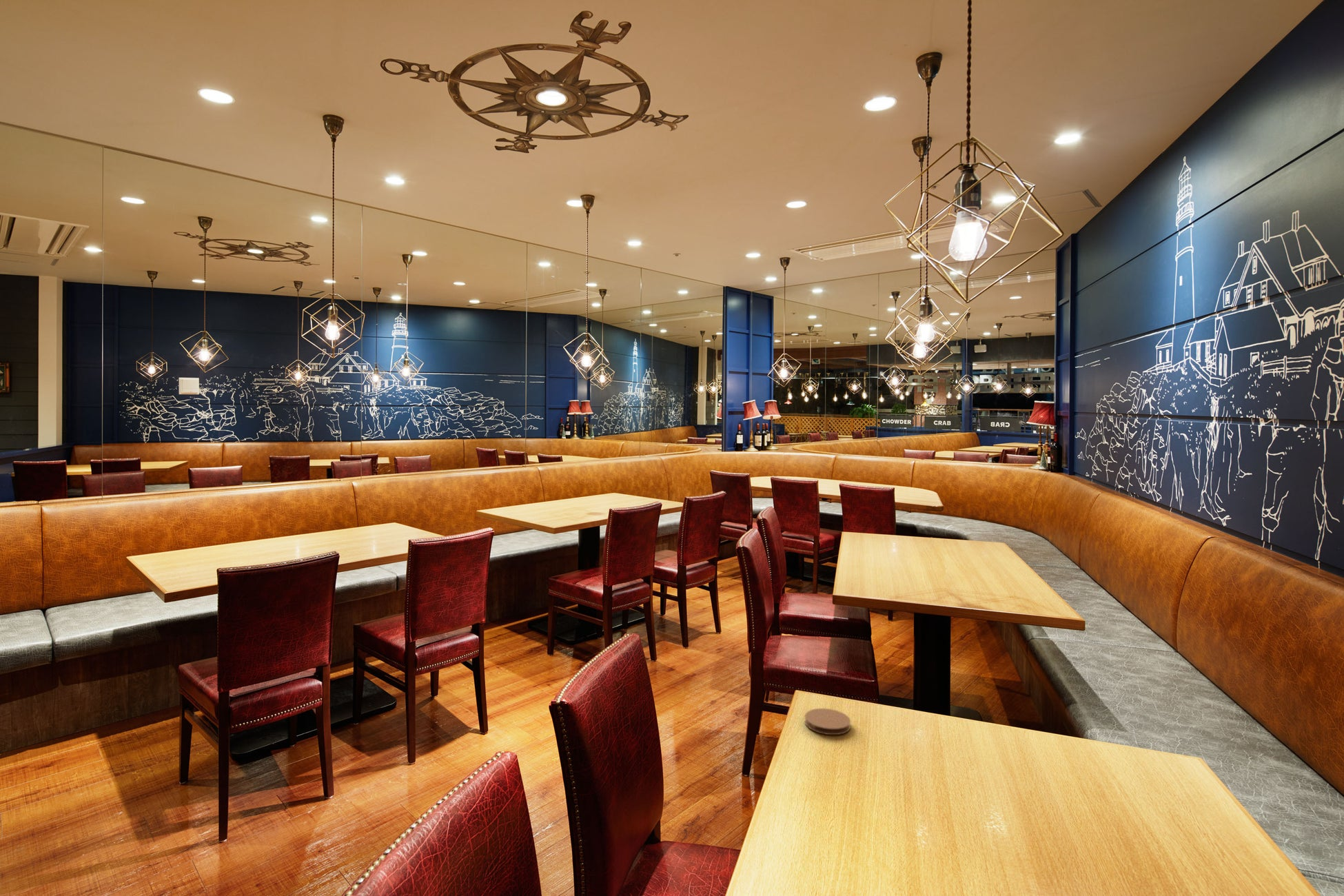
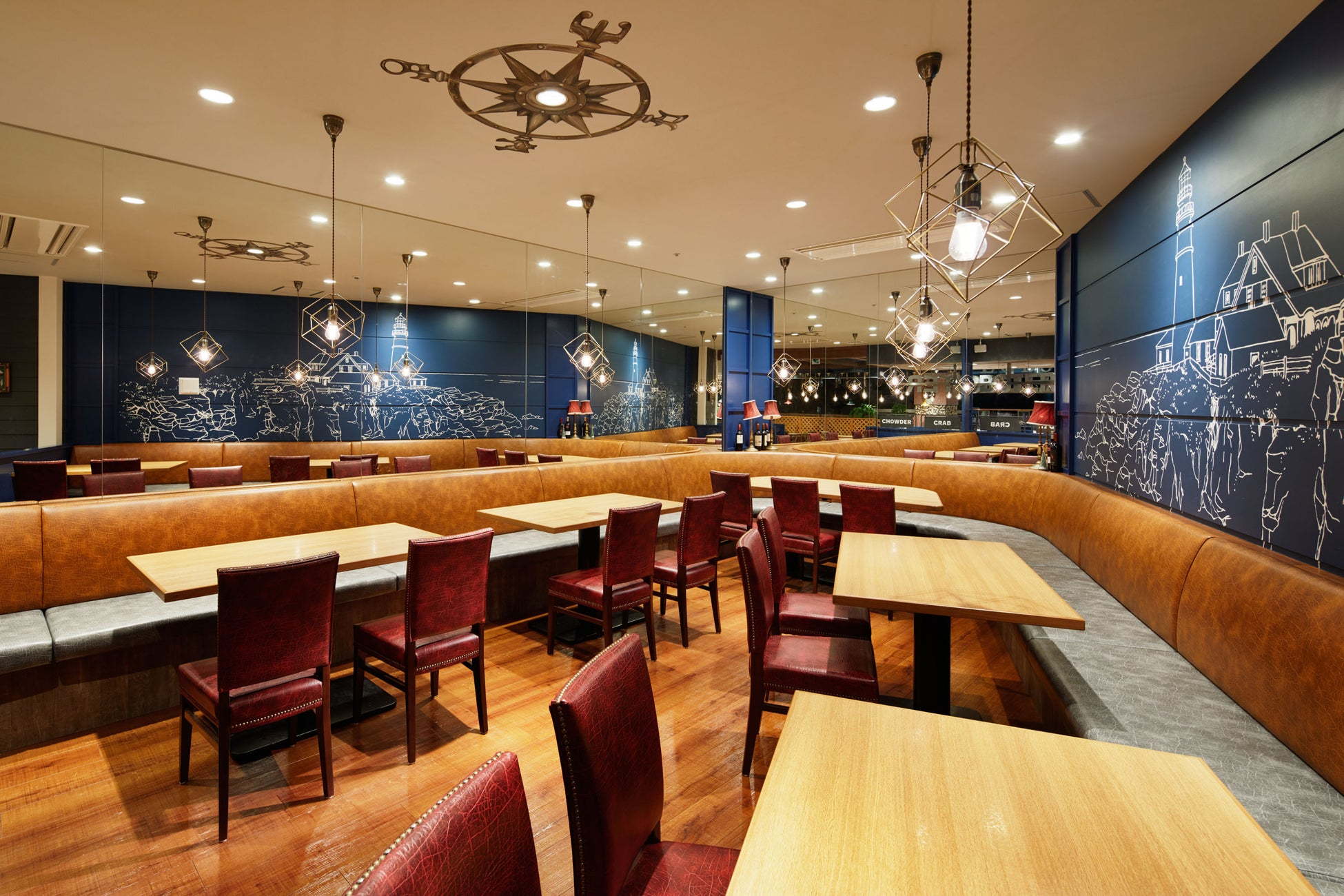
- coaster (827, 721)
